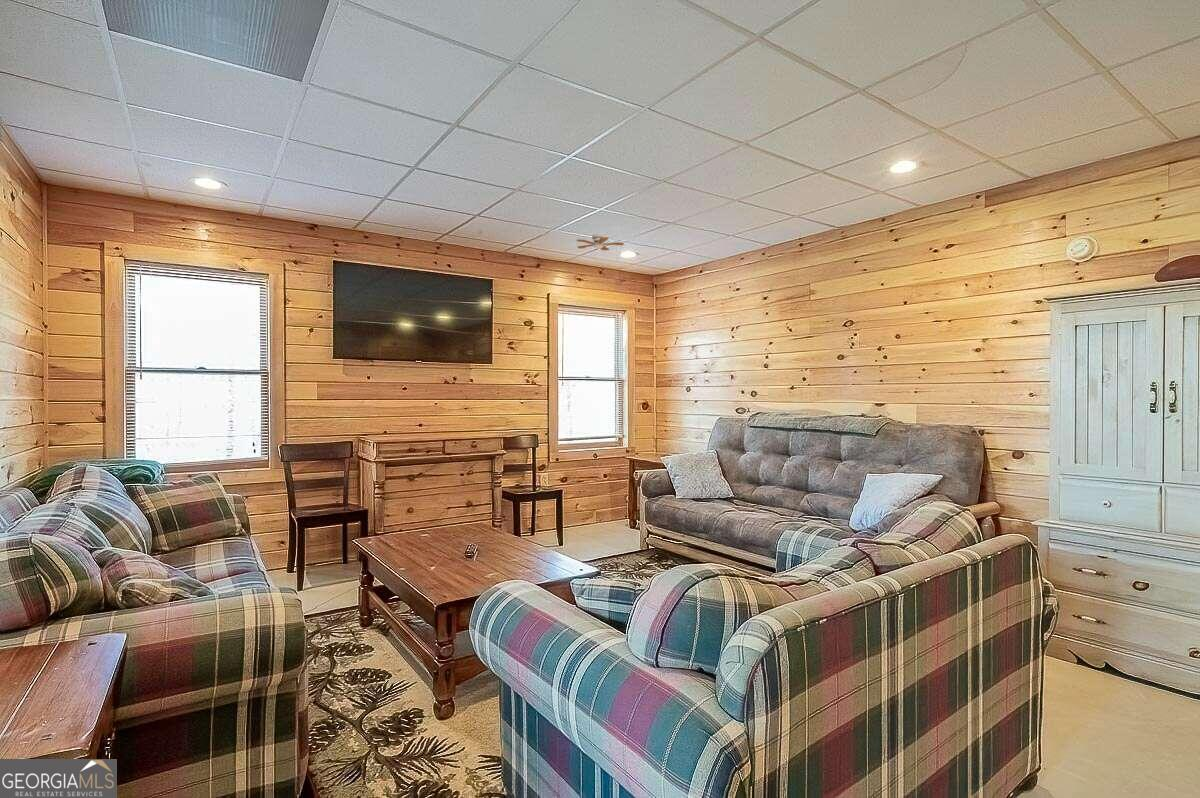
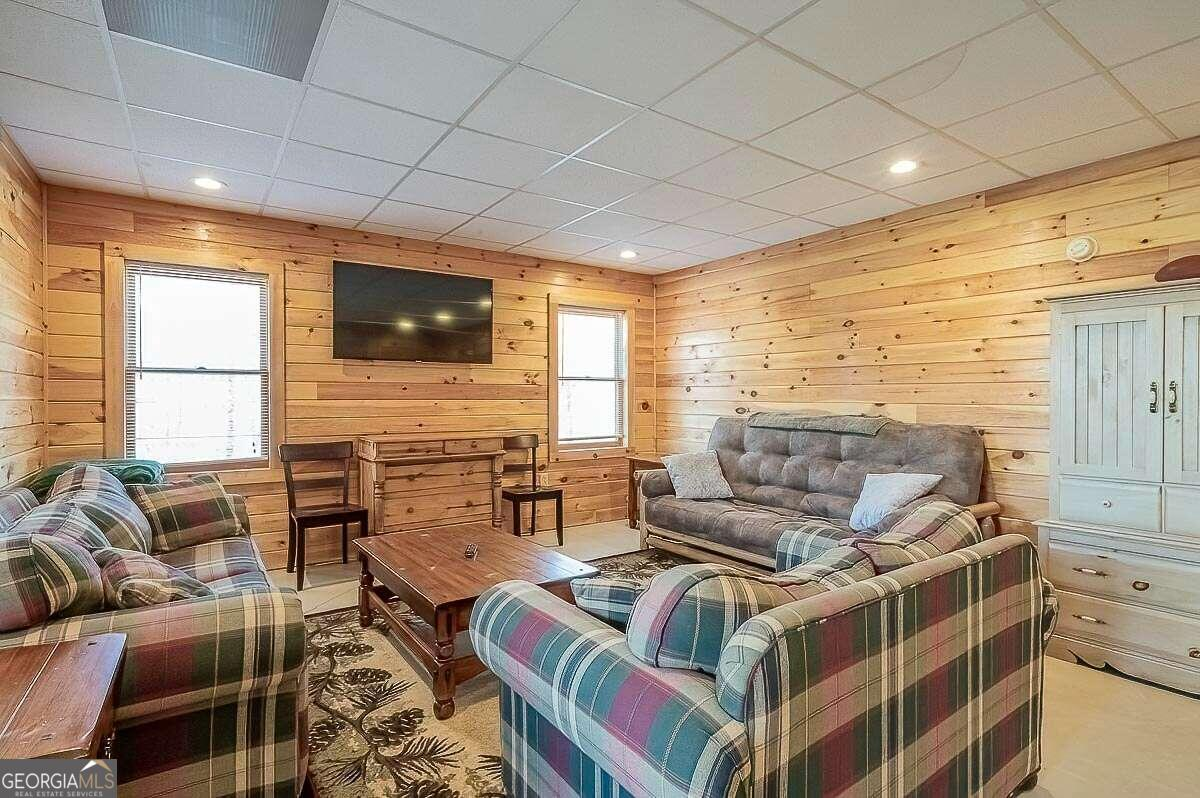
- ceiling fan (600, 248)
